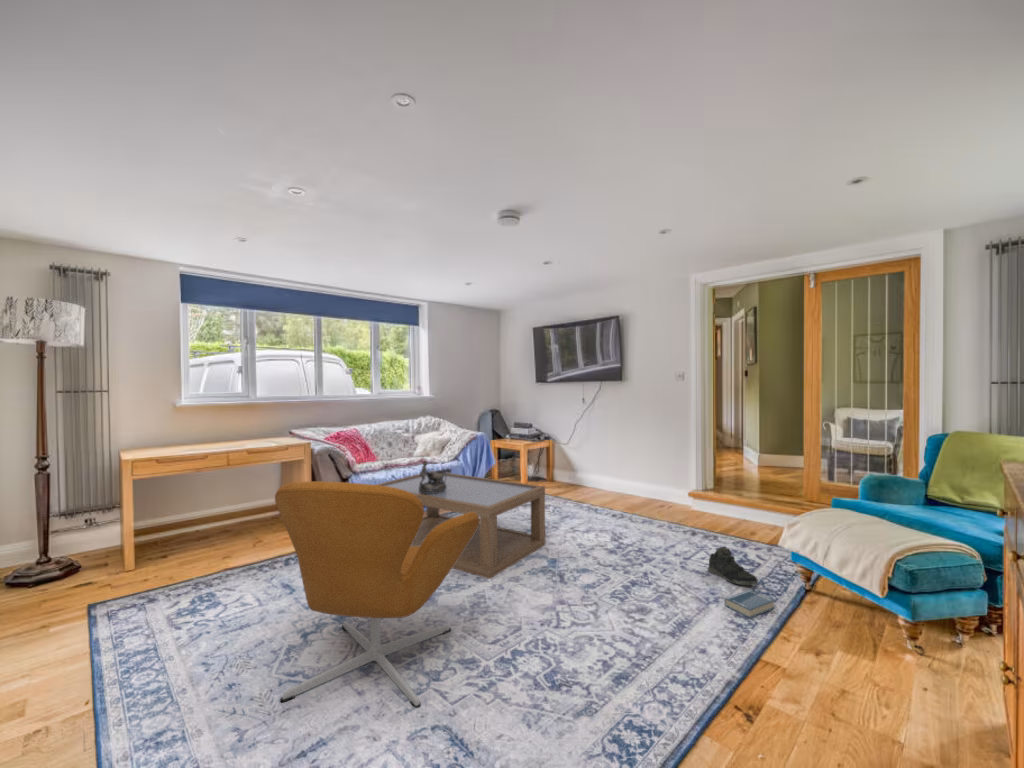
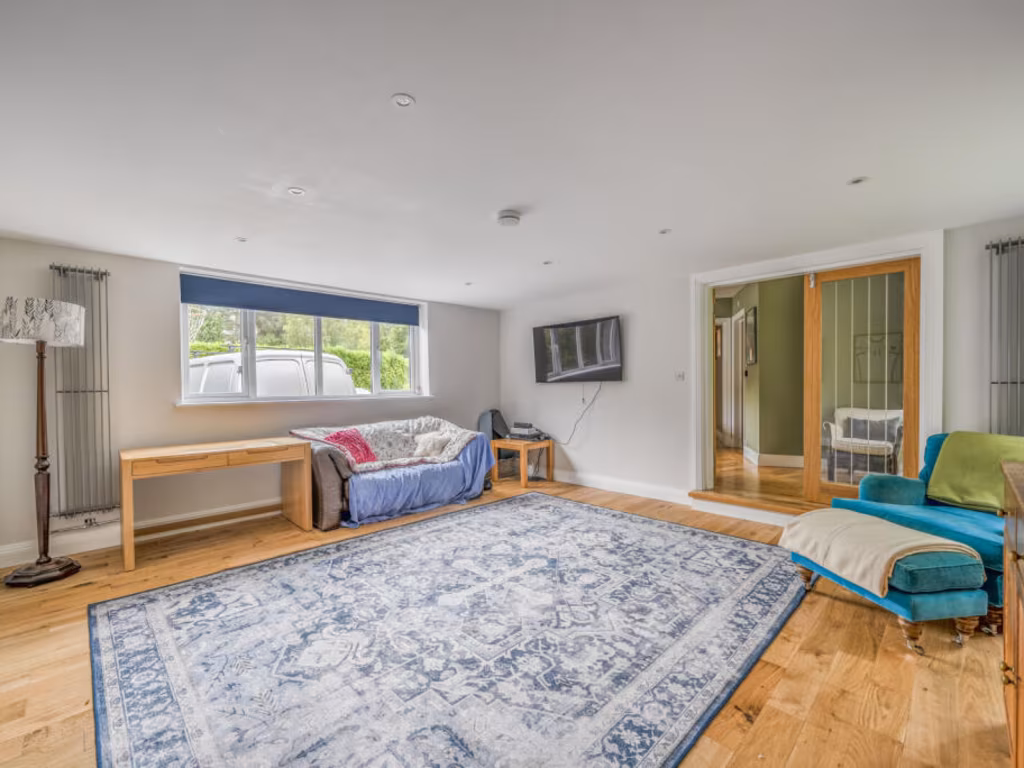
- coffee table (458, 512)
- sneaker (731, 564)
- hardback book (749, 602)
- decorative bowl (434, 473)
- armchair (373, 564)
